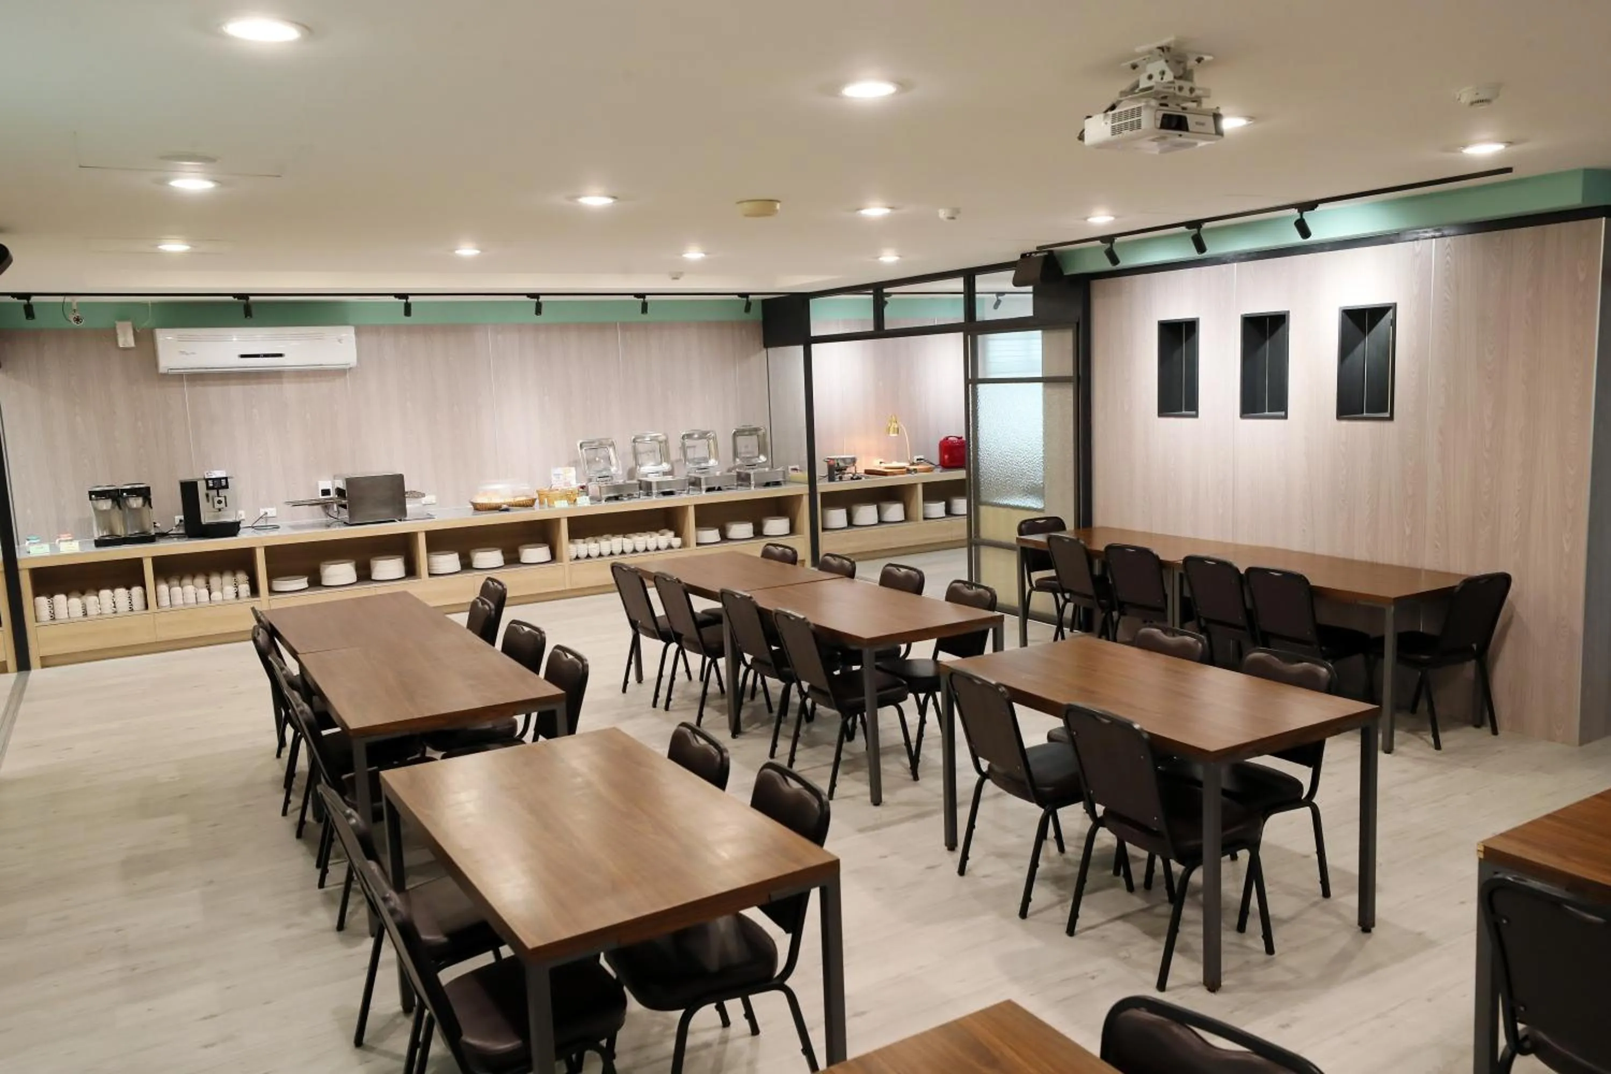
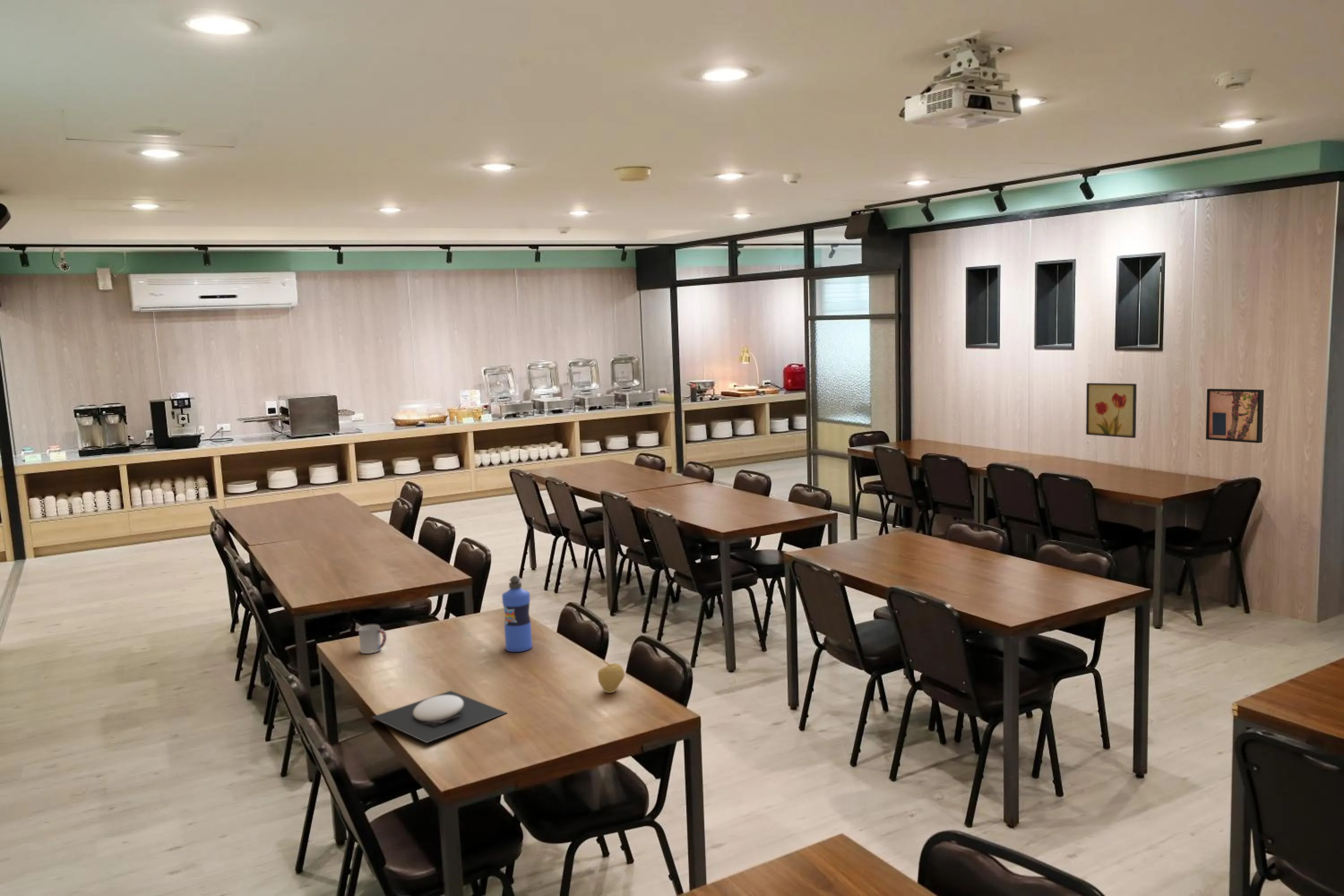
+ water bottle (517, 612)
+ wall art (1111, 409)
+ wall art (1234, 415)
+ fruit (611, 675)
+ plate (439, 709)
+ cup (374, 639)
